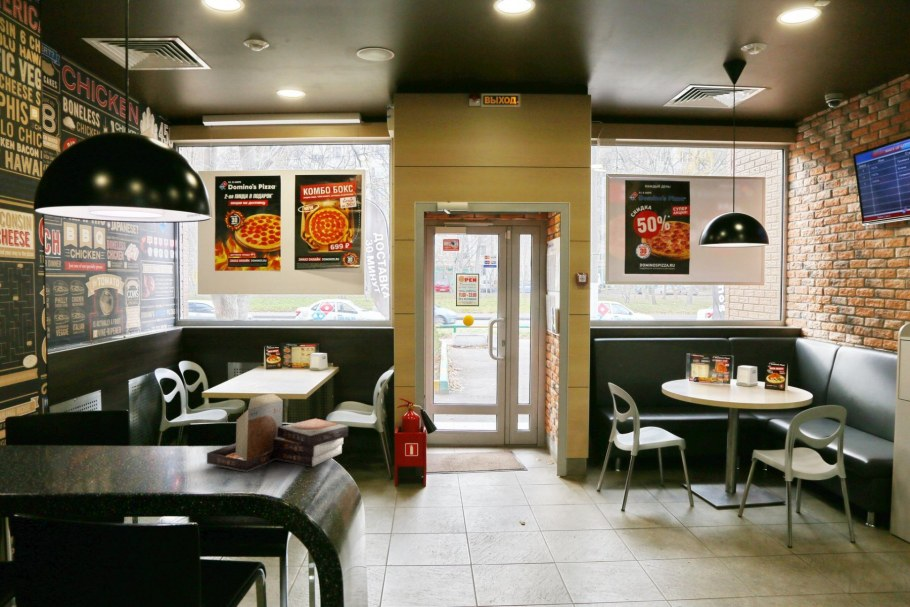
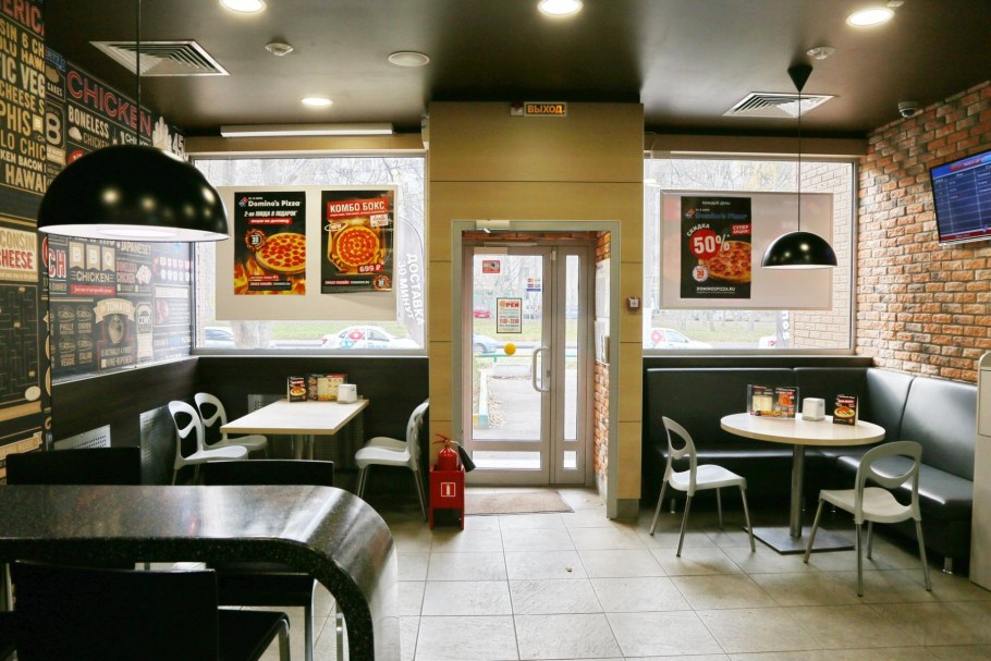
- pizza box (280, 427)
